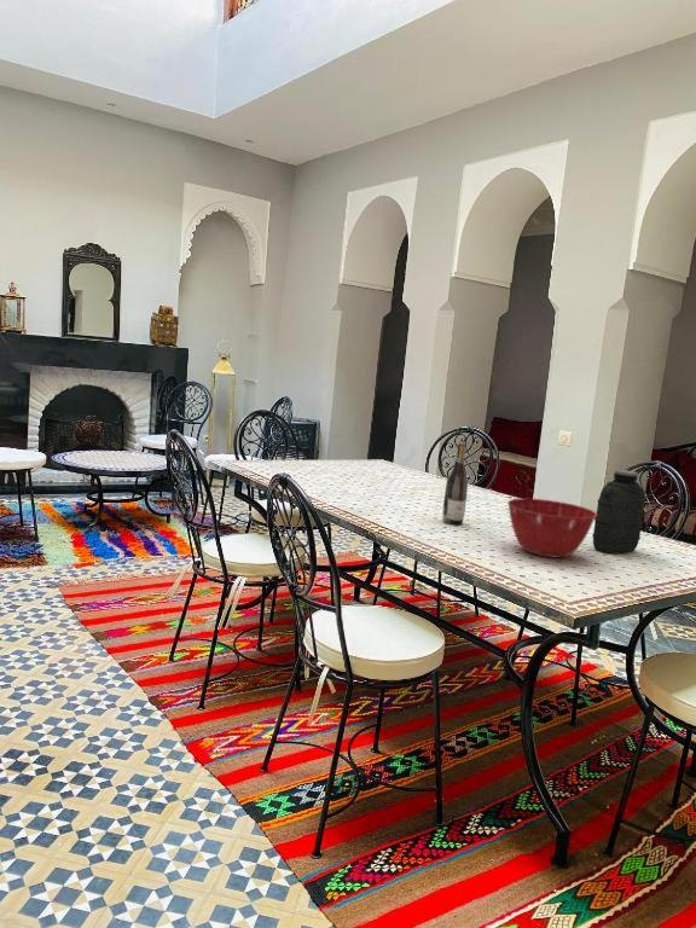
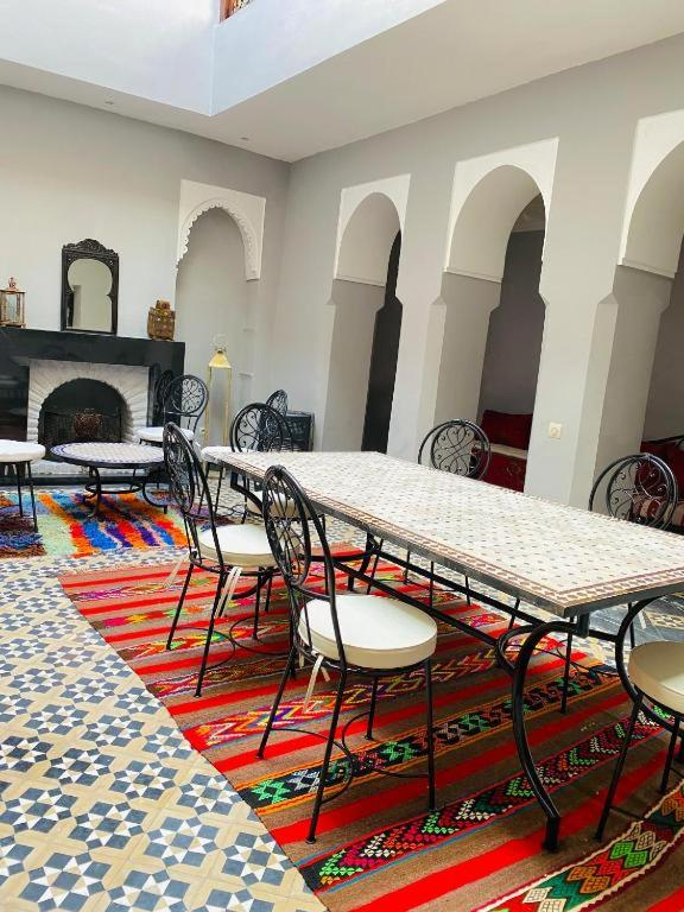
- wine bottle (457, 482)
- mixing bowl (549, 529)
- water jug (620, 510)
